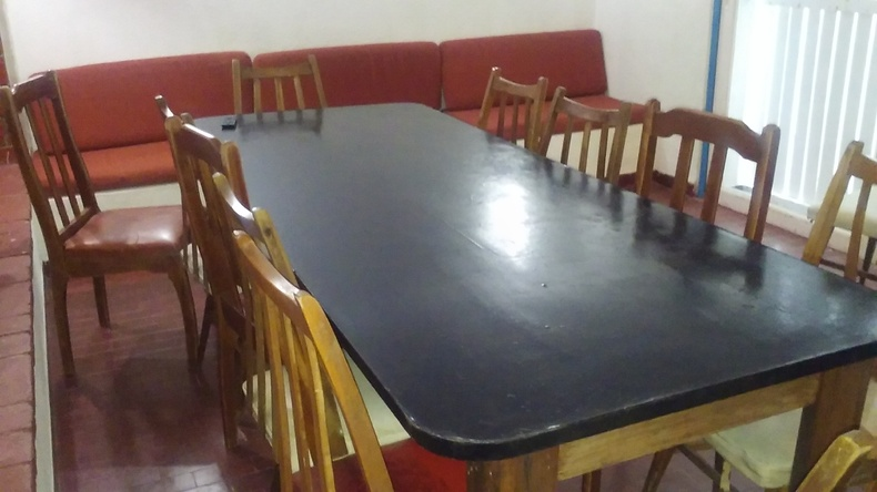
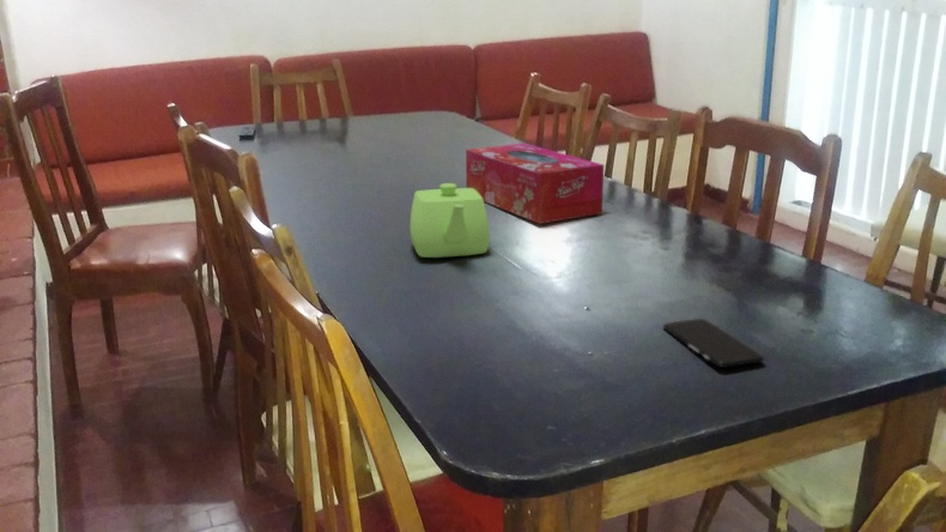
+ teapot (450, 219)
+ tissue box (530, 180)
+ smartphone (710, 341)
